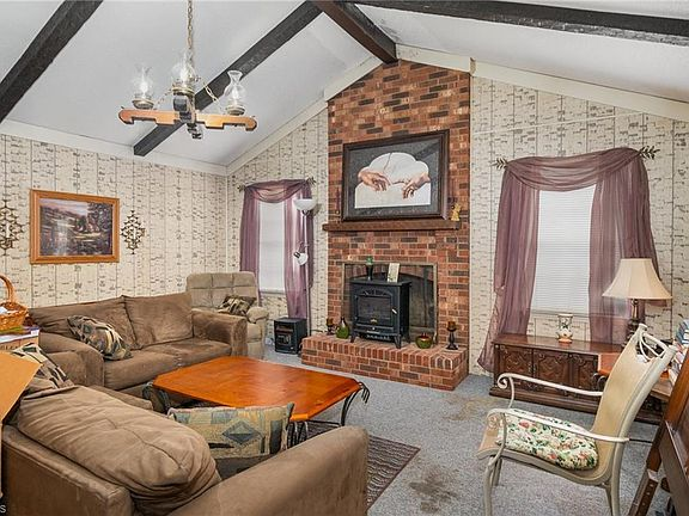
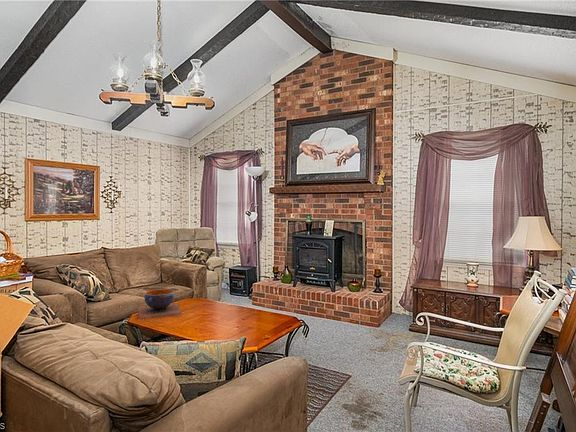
+ decorative bowl (159, 301)
